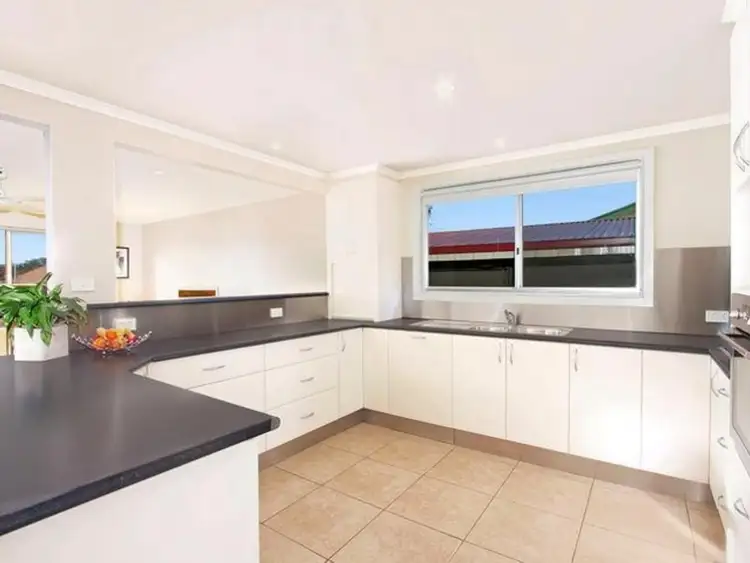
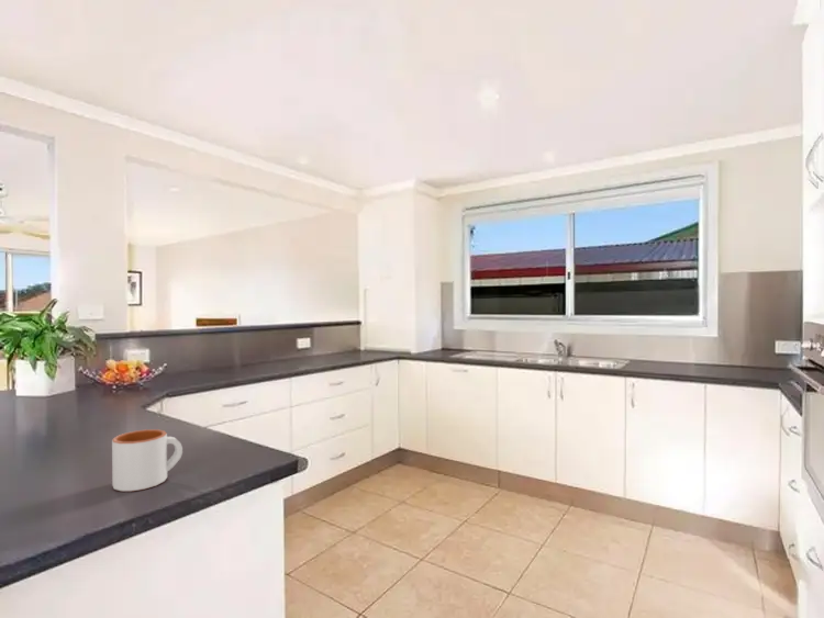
+ mug (148, 457)
